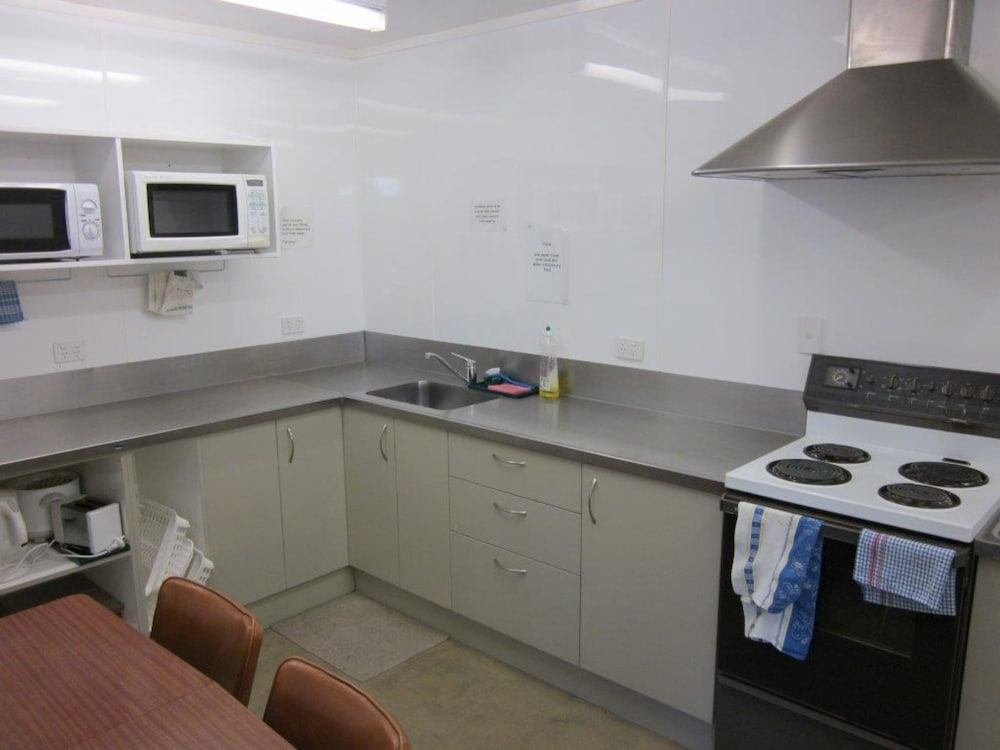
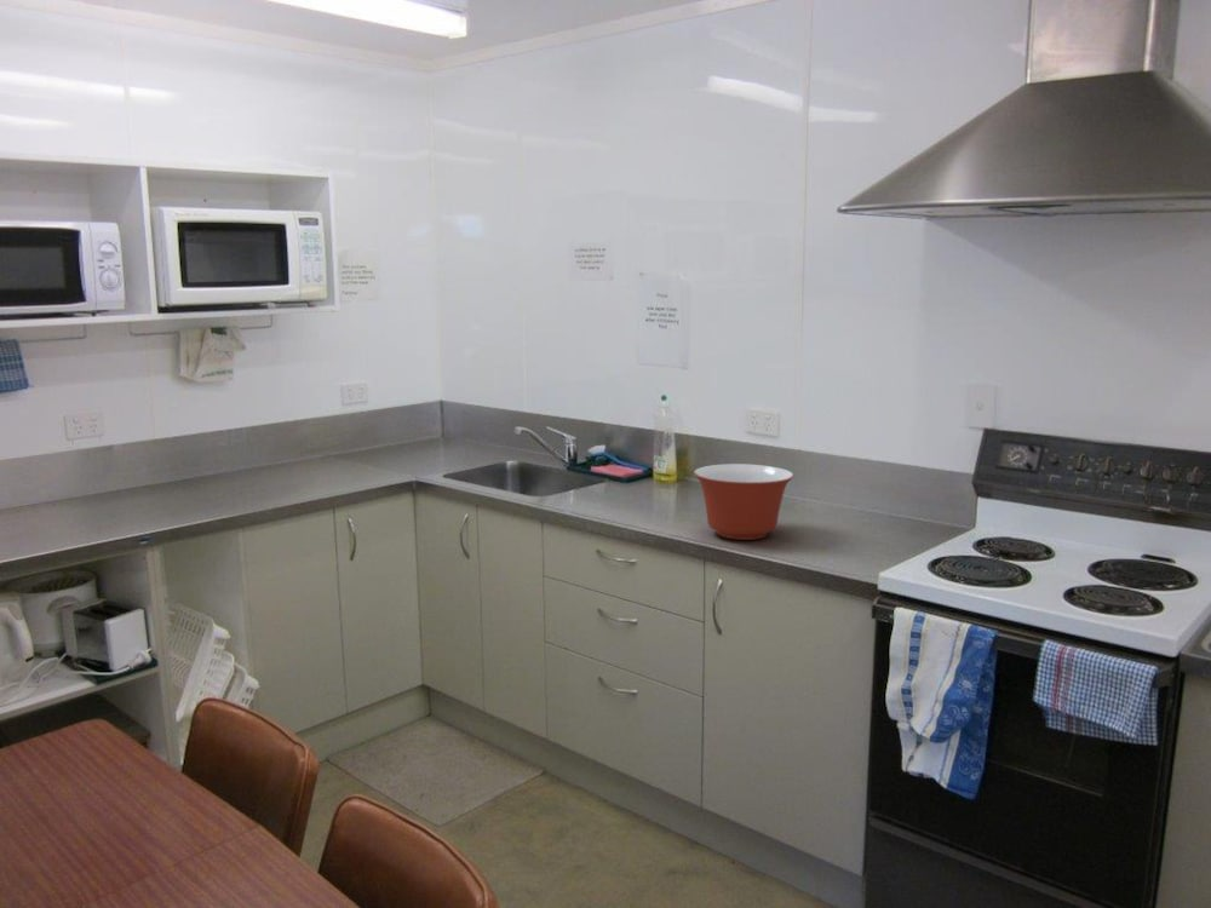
+ mixing bowl (742, 502)
